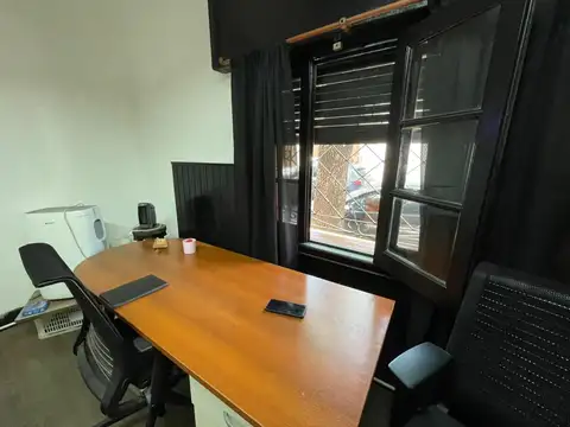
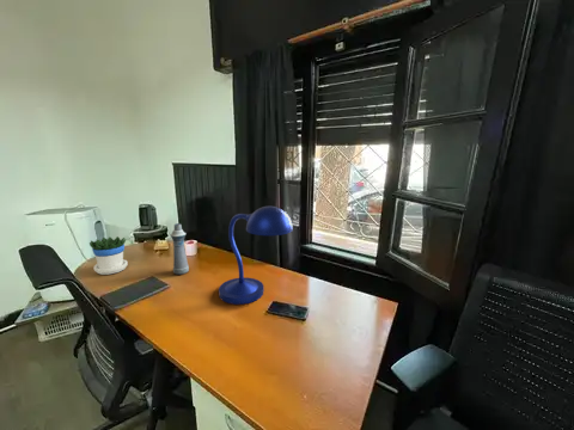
+ bottle (179, 248)
+ desk lamp (240, 258)
+ flowerpot (109, 254)
